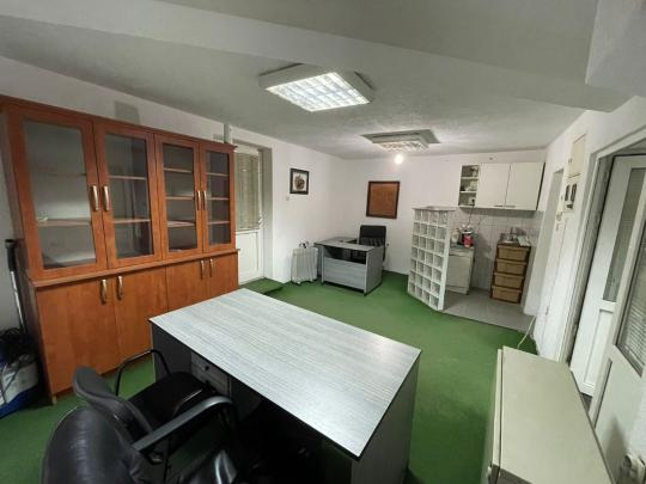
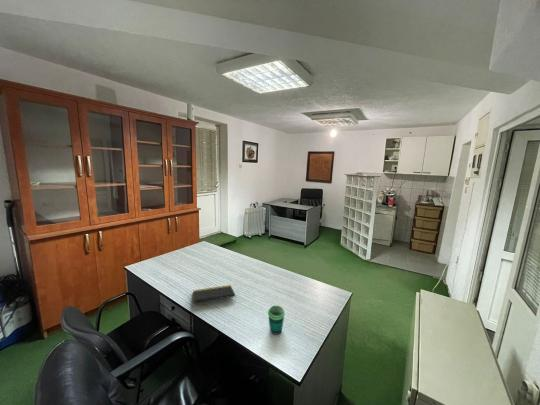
+ cup (276, 320)
+ notepad (213, 293)
